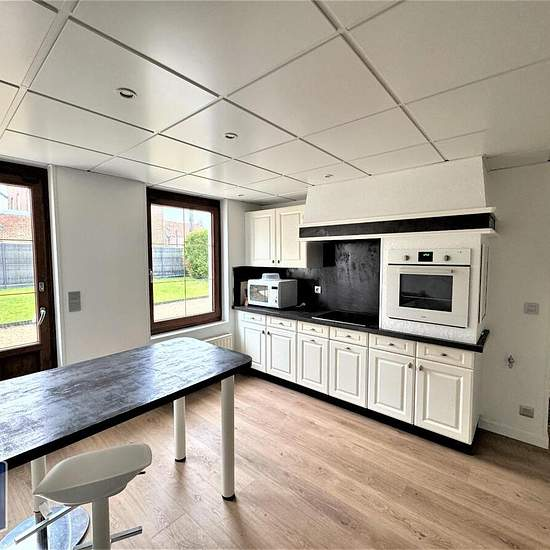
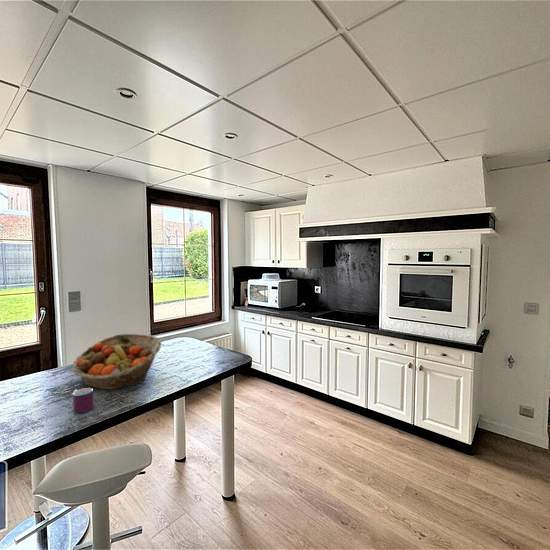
+ mug (81, 399)
+ fruit basket (118, 359)
